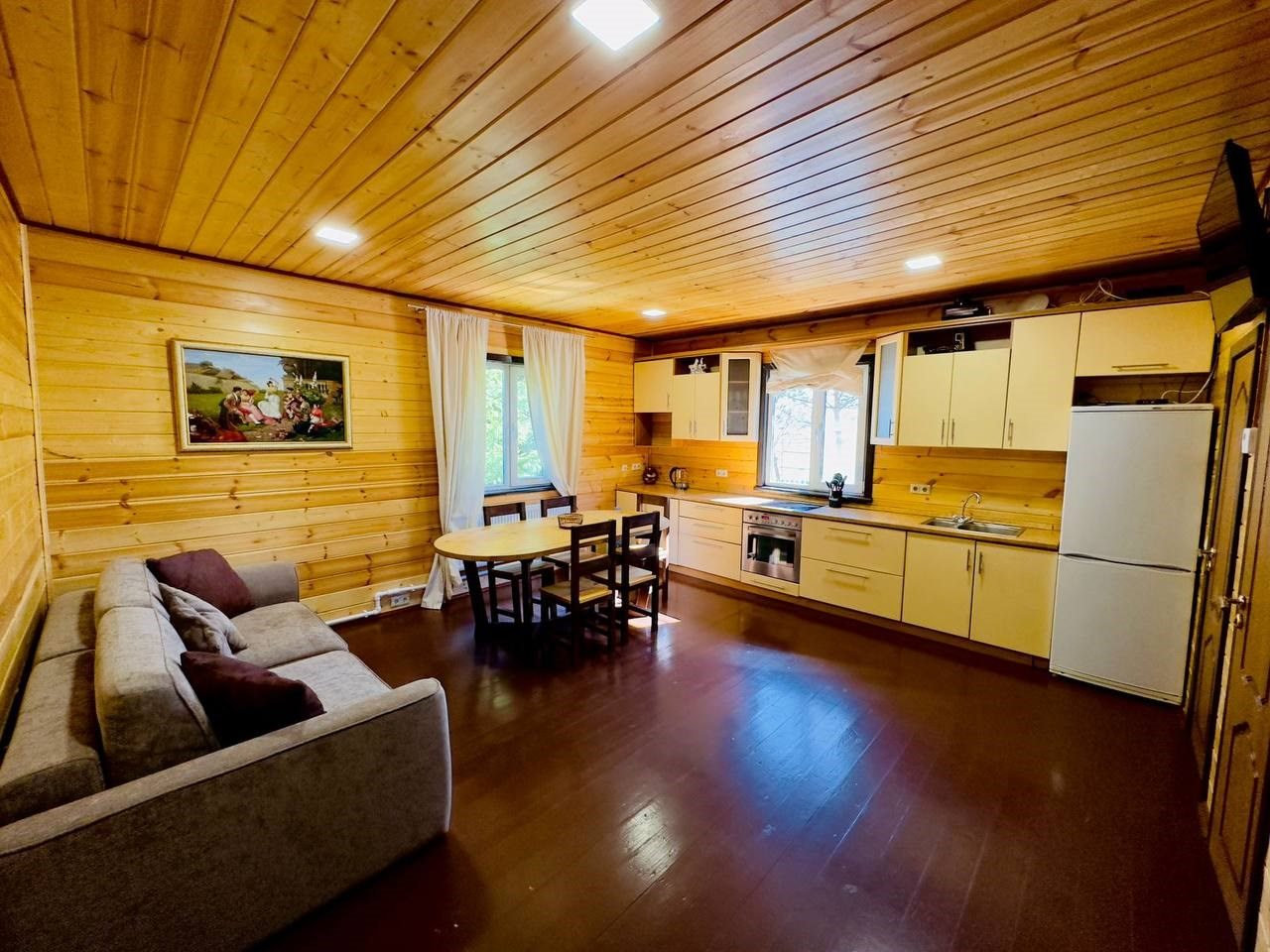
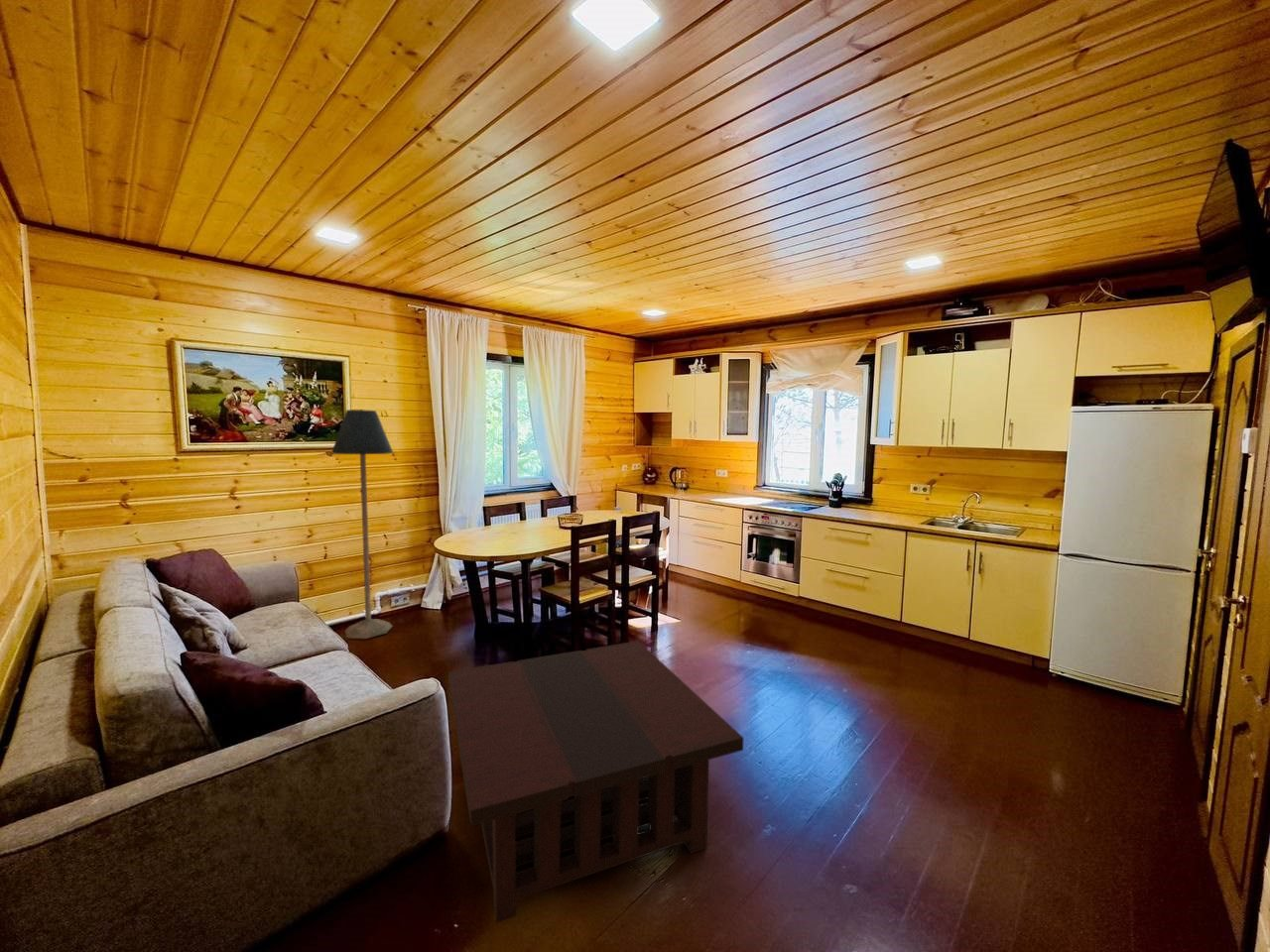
+ coffee table (578, 756)
+ floor lamp (364, 522)
